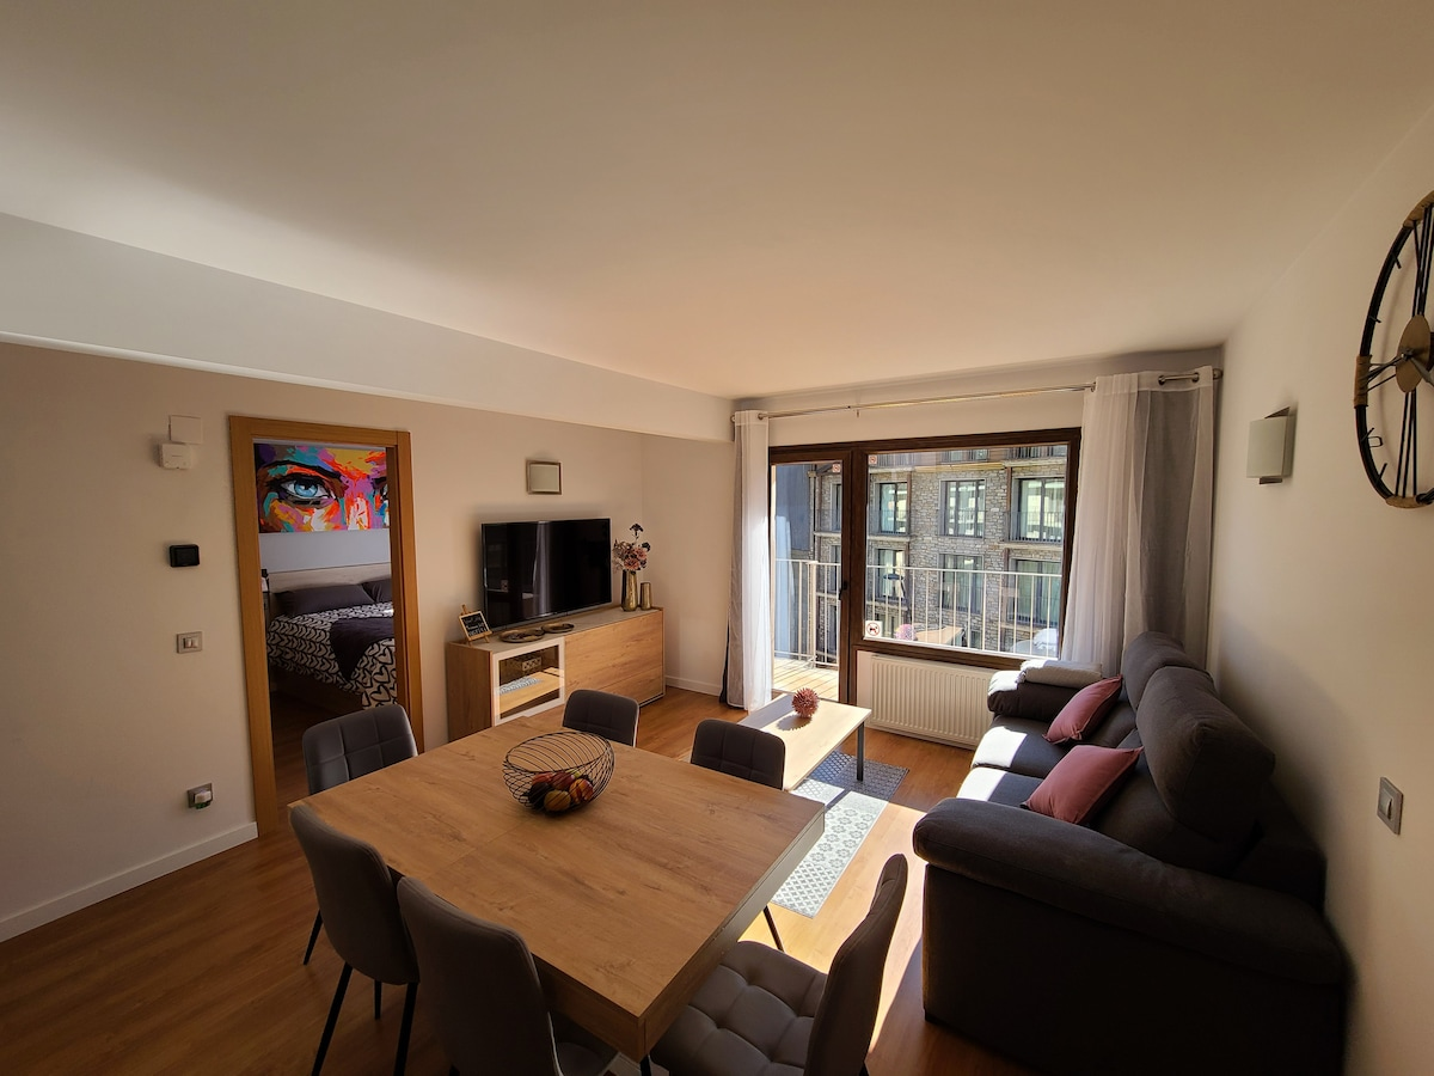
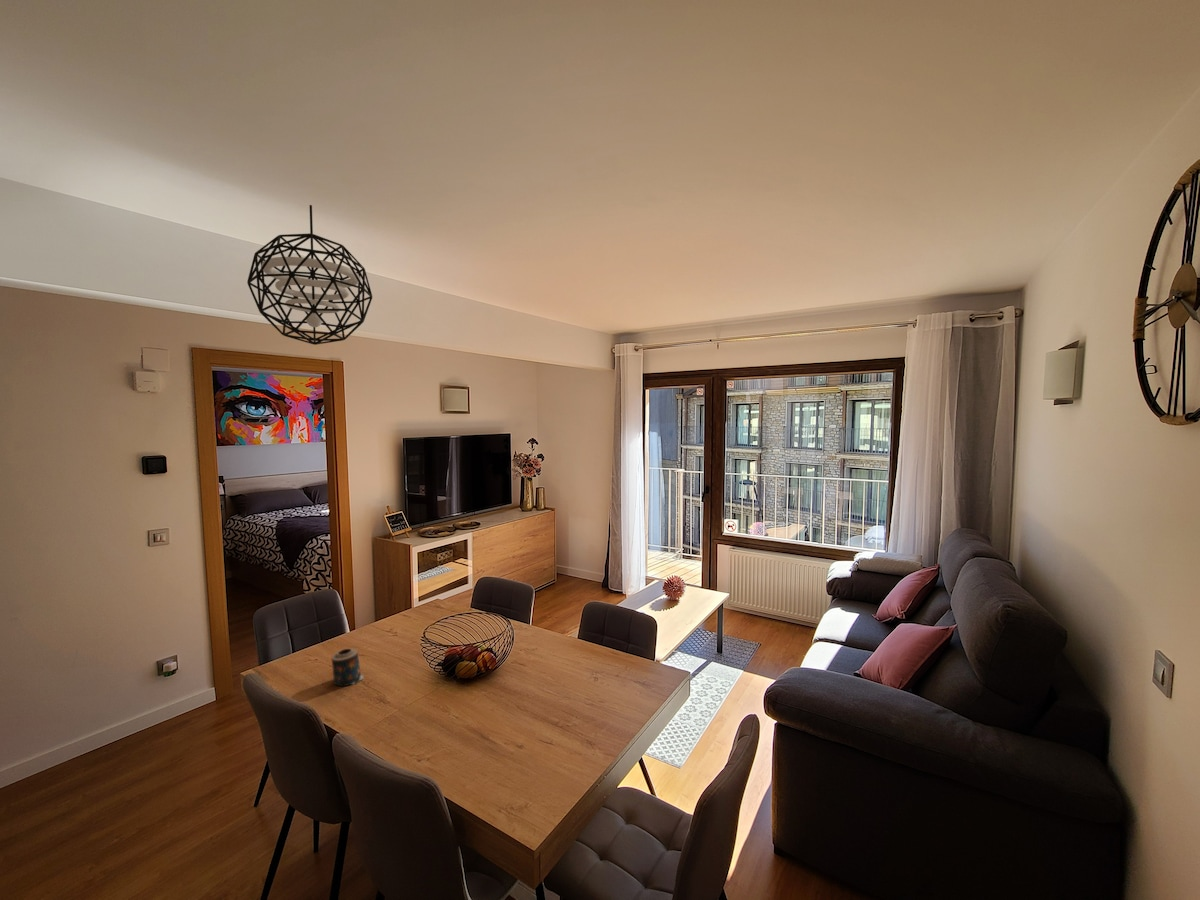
+ pendant light (312, 275)
+ candle (349, 663)
